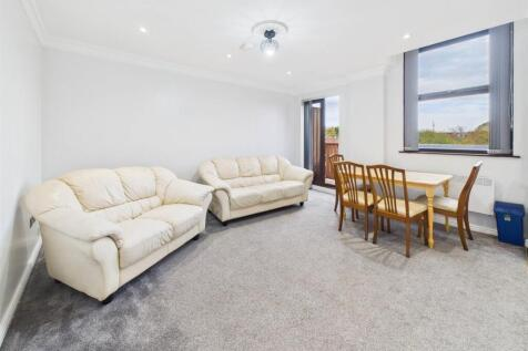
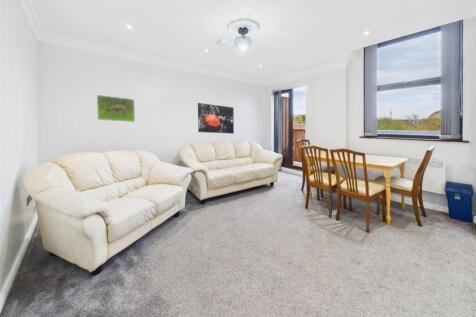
+ wall art (216, 119)
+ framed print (116, 109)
